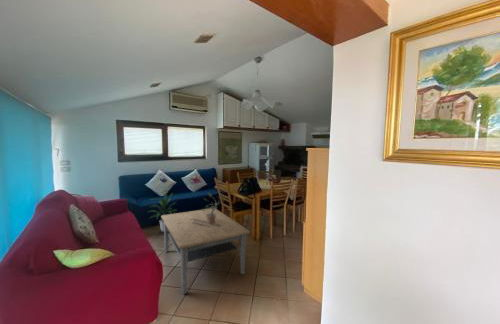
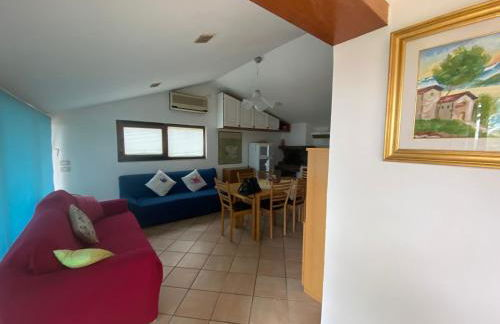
- potted plant (213, 207)
- indoor plant (163, 212)
- coffee table (201, 242)
